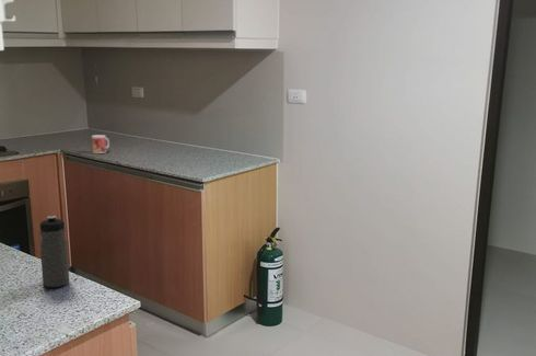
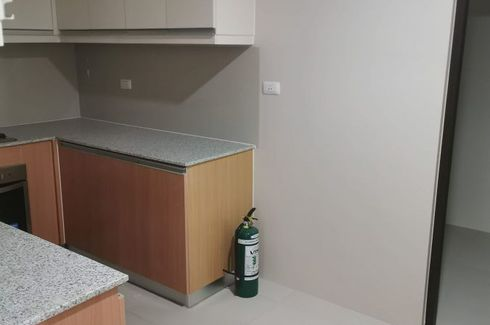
- water bottle (54, 250)
- mug (102, 143)
